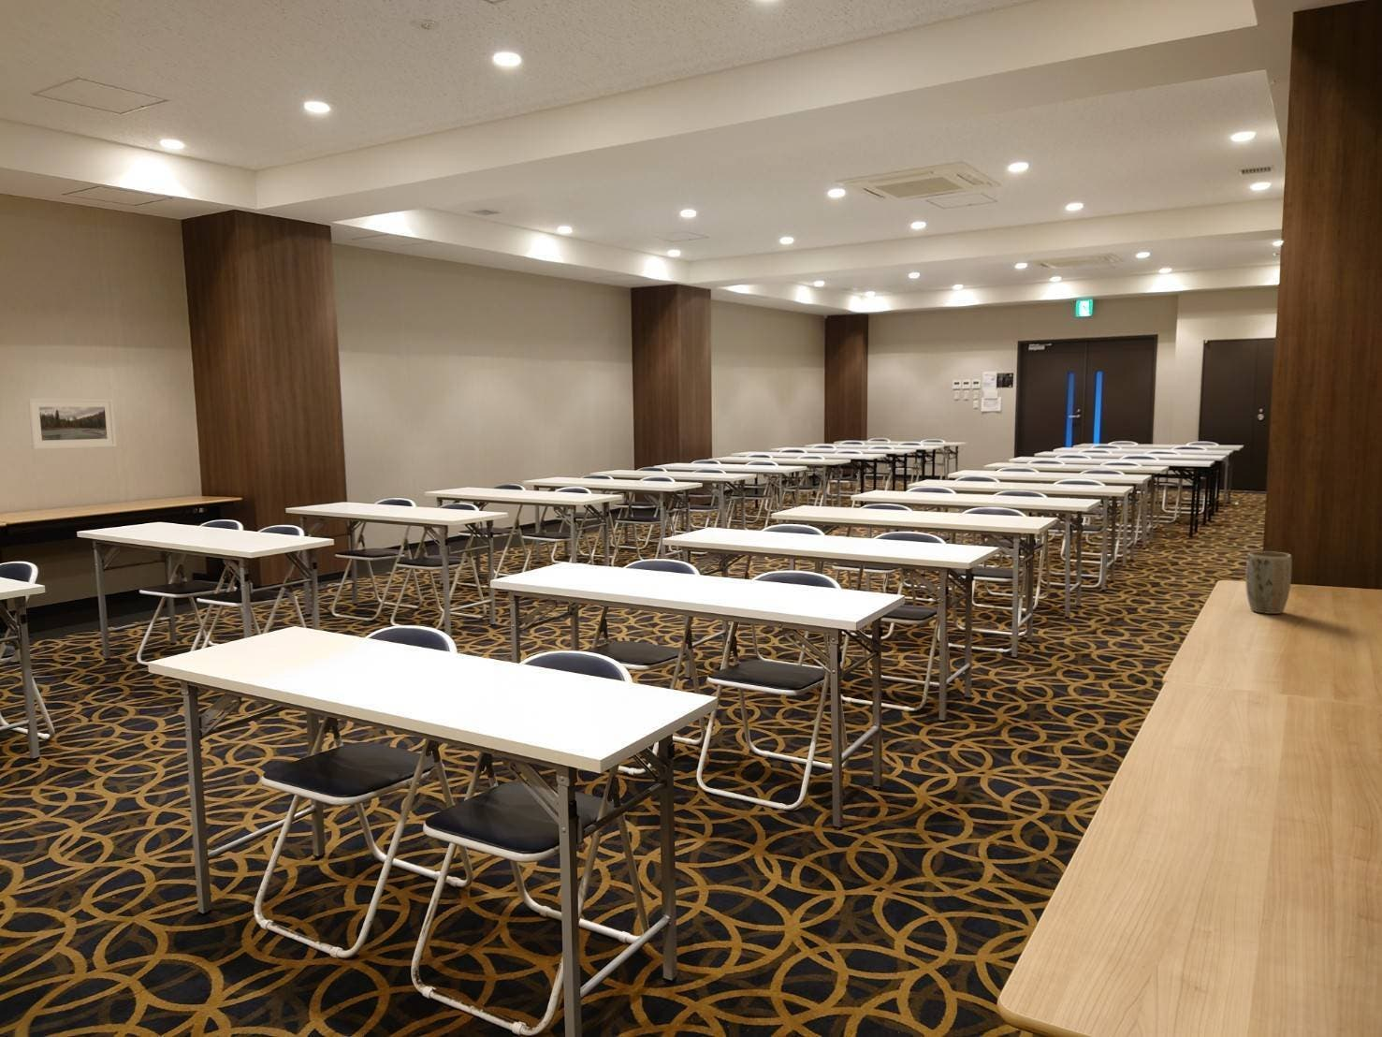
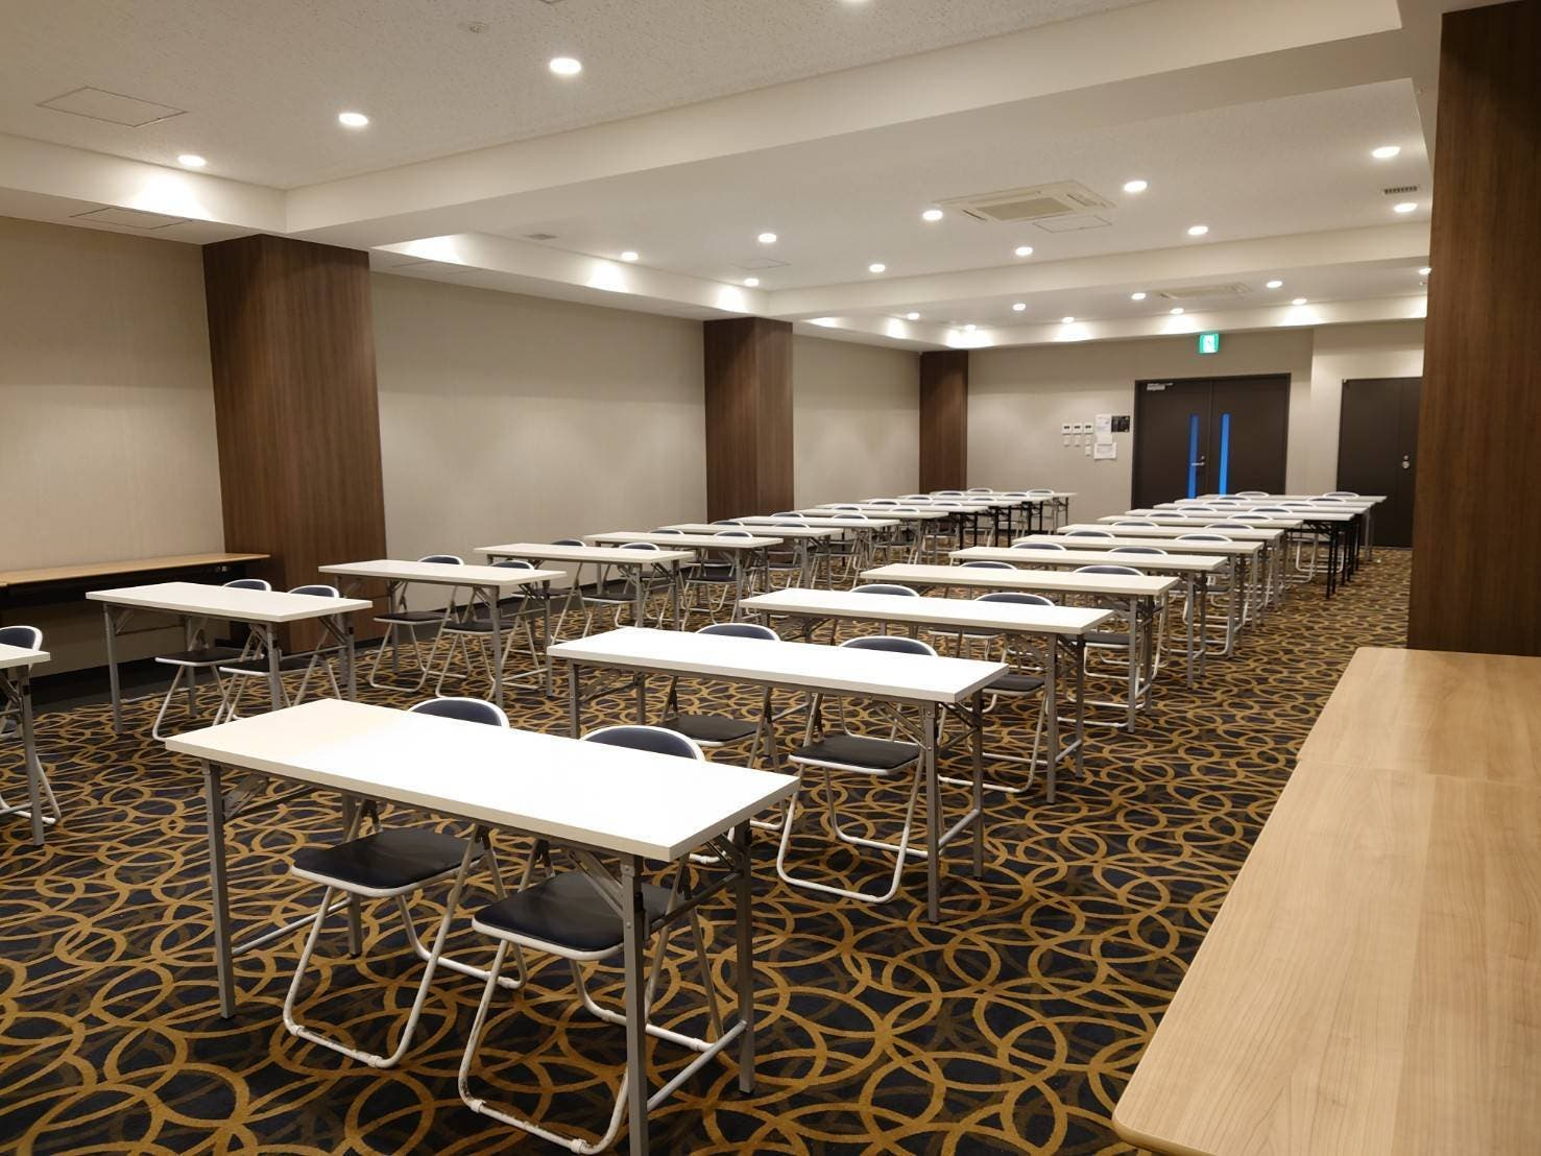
- plant pot (1268, 582)
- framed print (73, 423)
